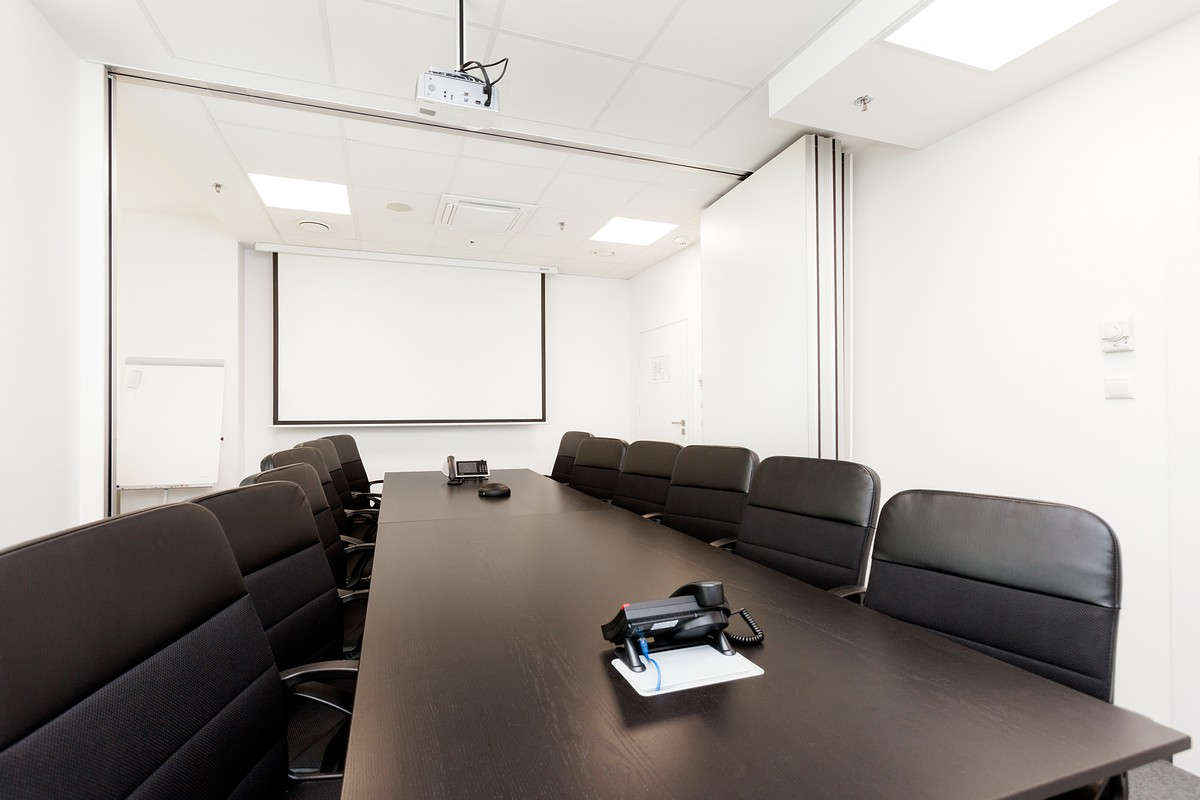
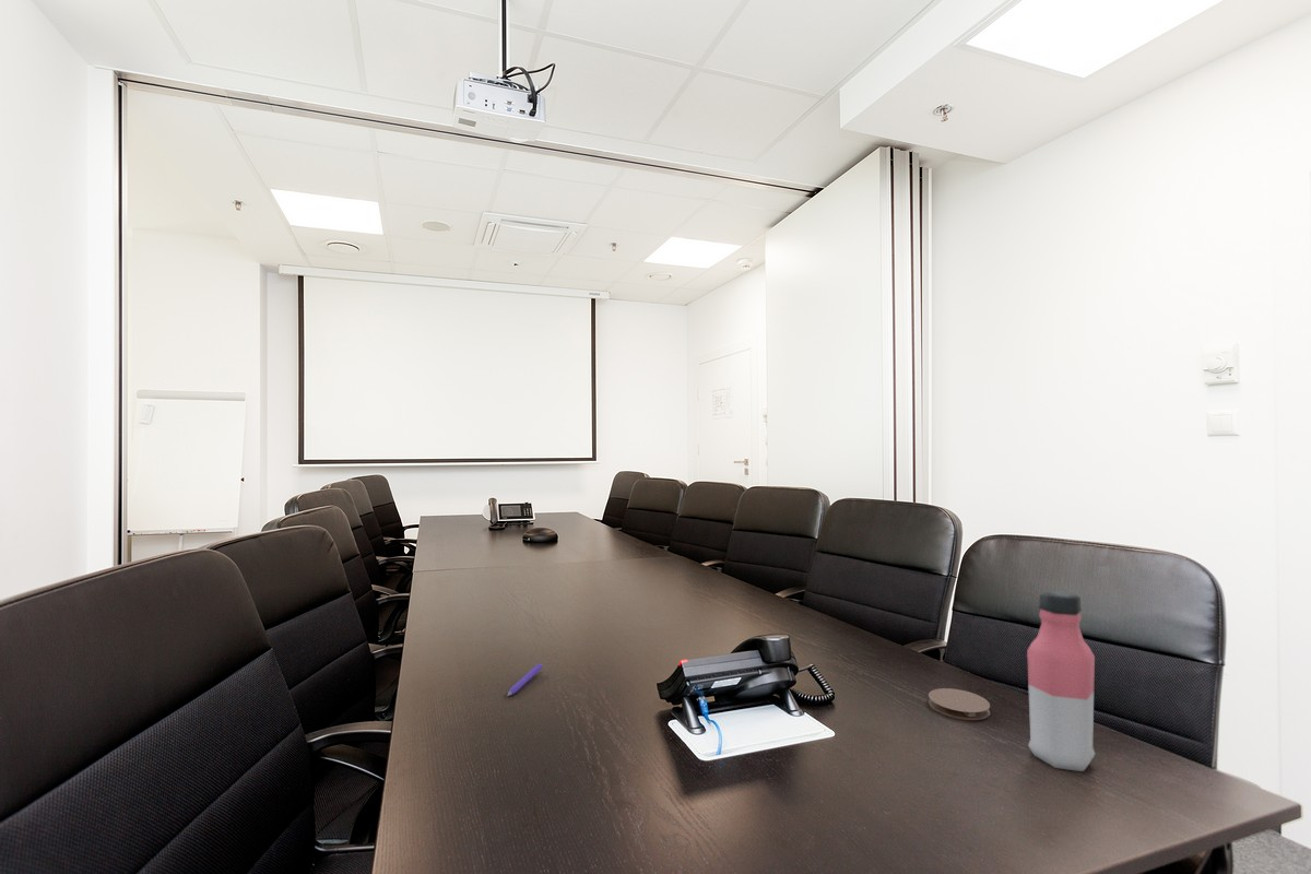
+ coaster (958, 704)
+ water bottle (1060, 675)
+ pen (524, 678)
